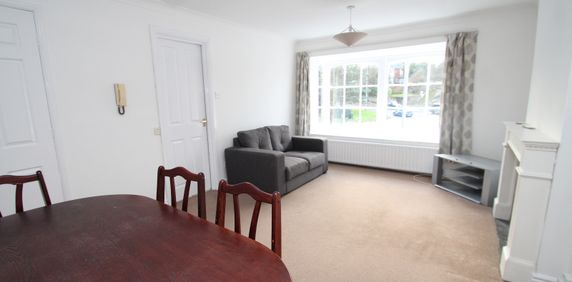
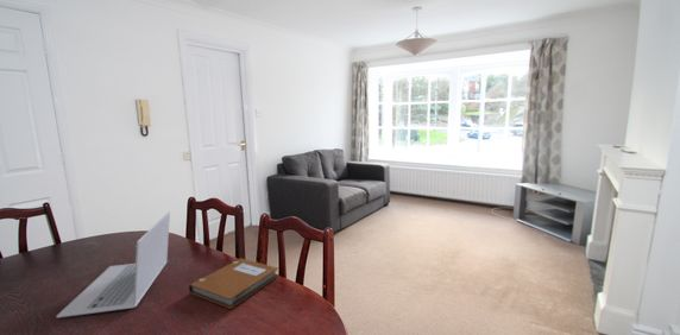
+ laptop (121, 265)
+ notebook (237, 278)
